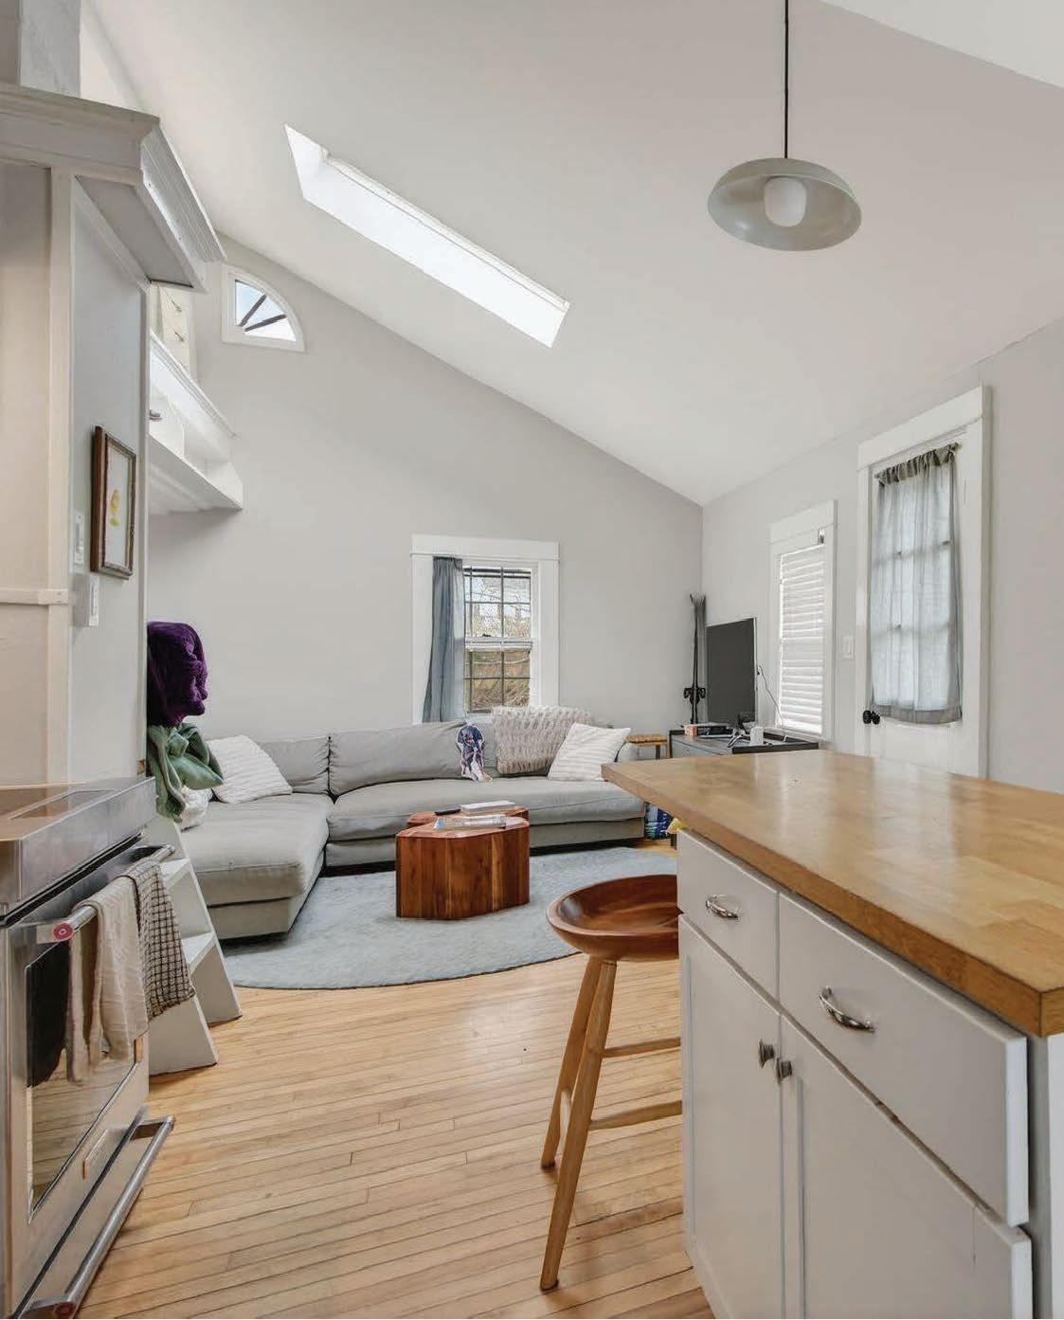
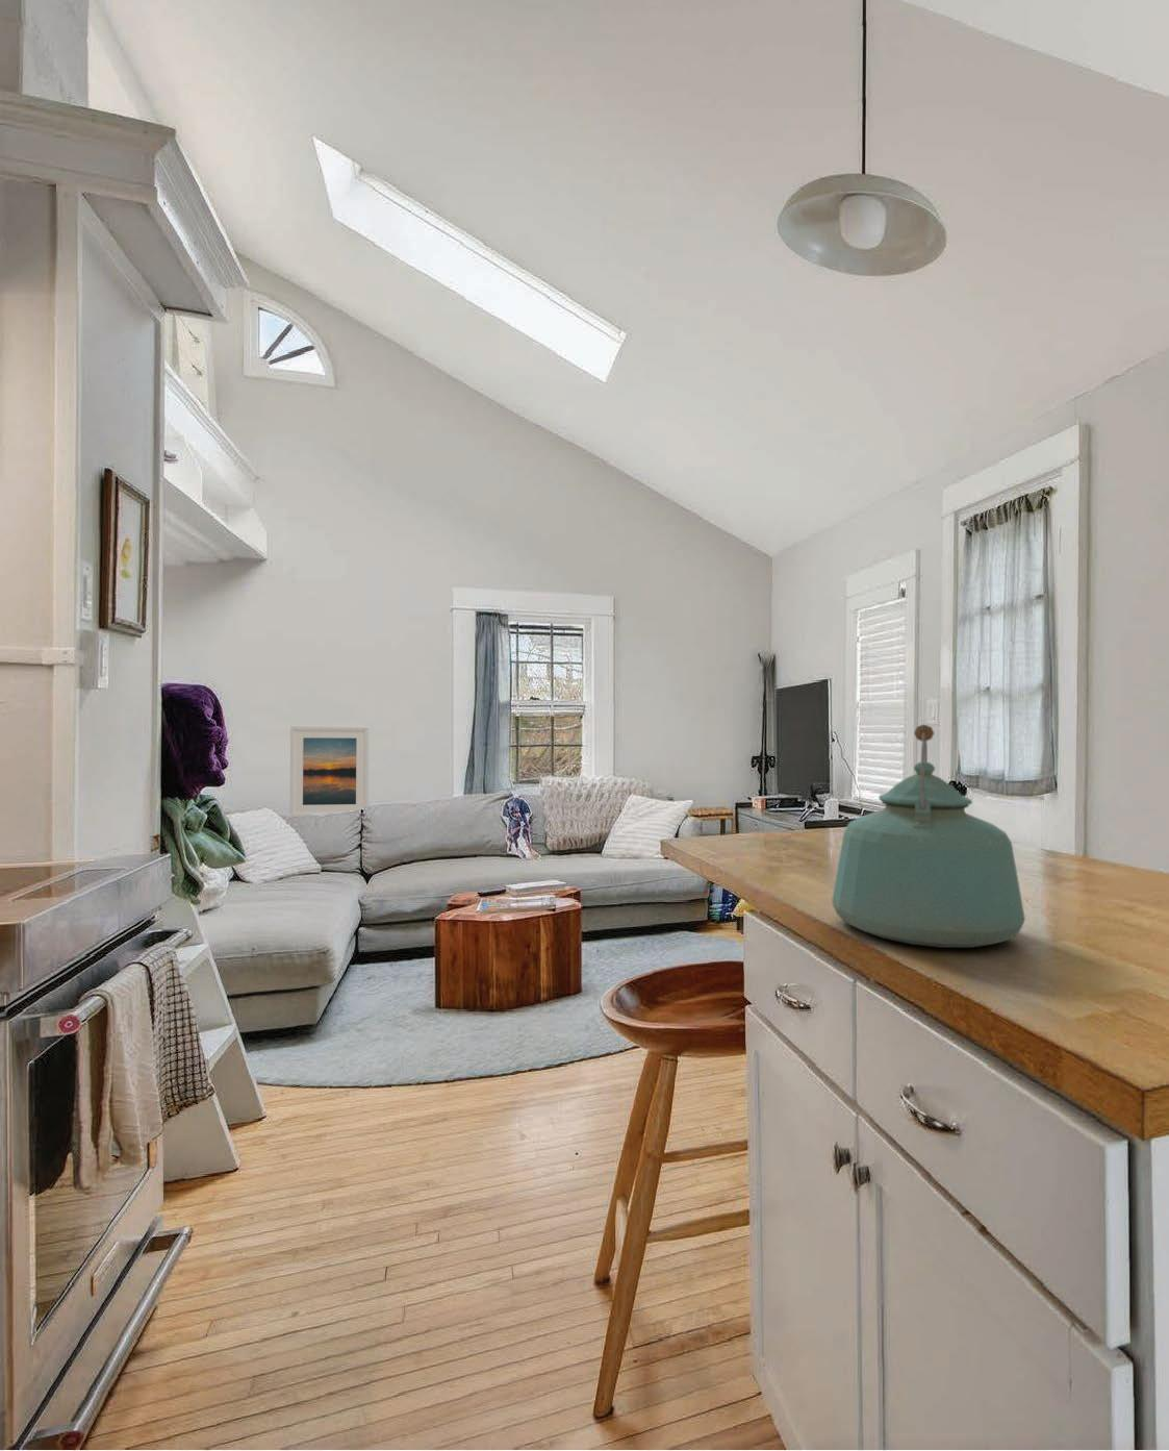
+ kettle (924, 823)
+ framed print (329, 771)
